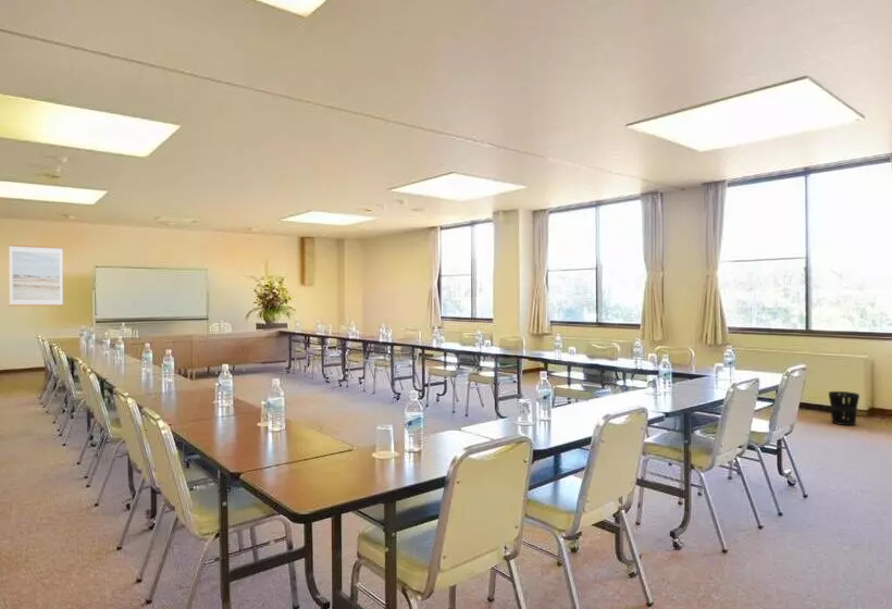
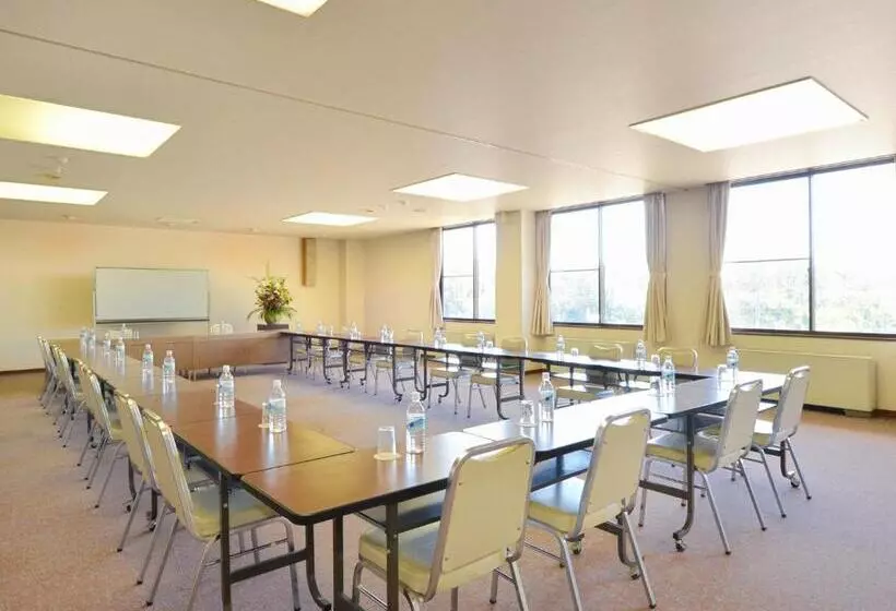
- wastebasket (843, 408)
- wall art (36, 275)
